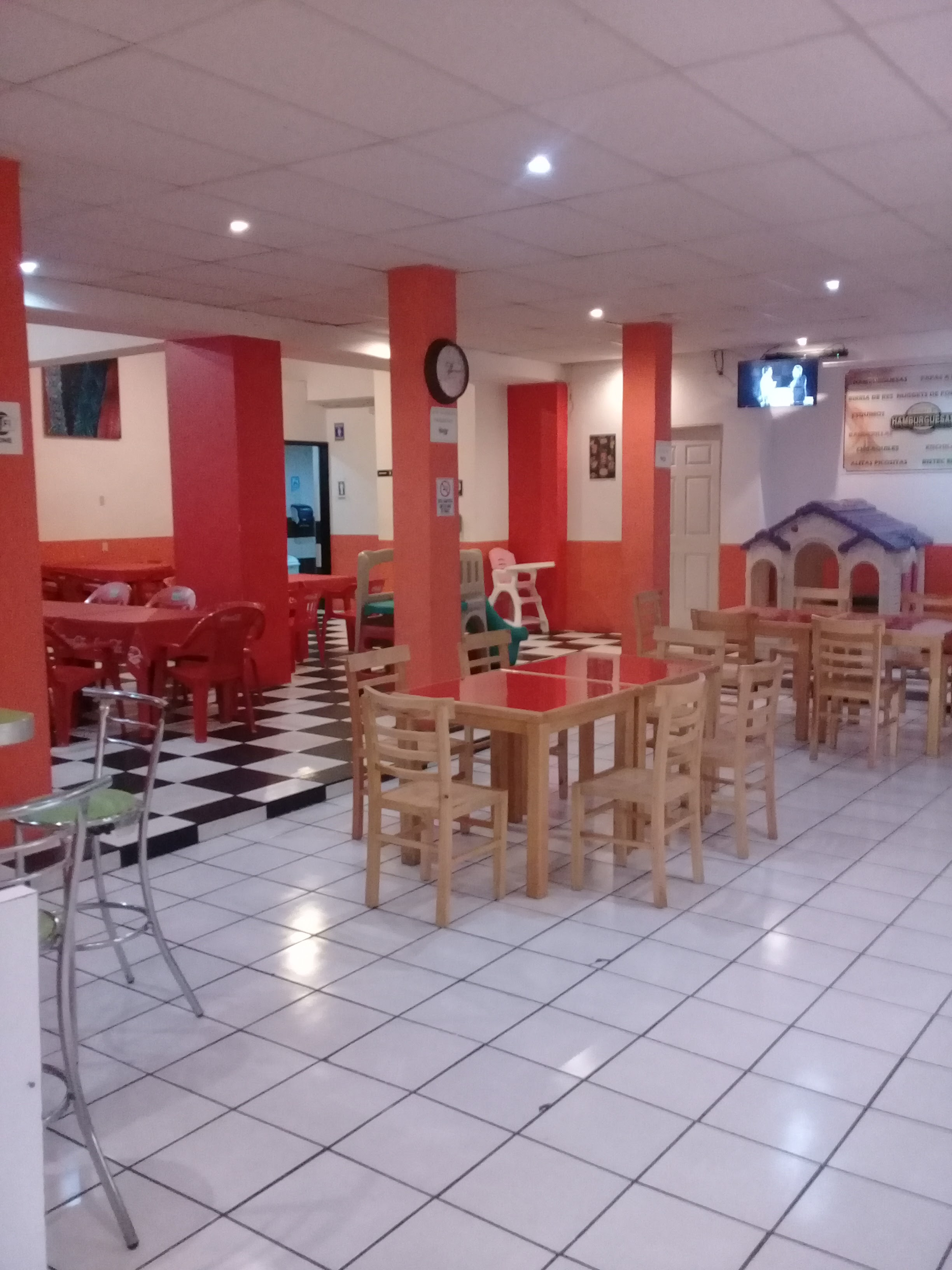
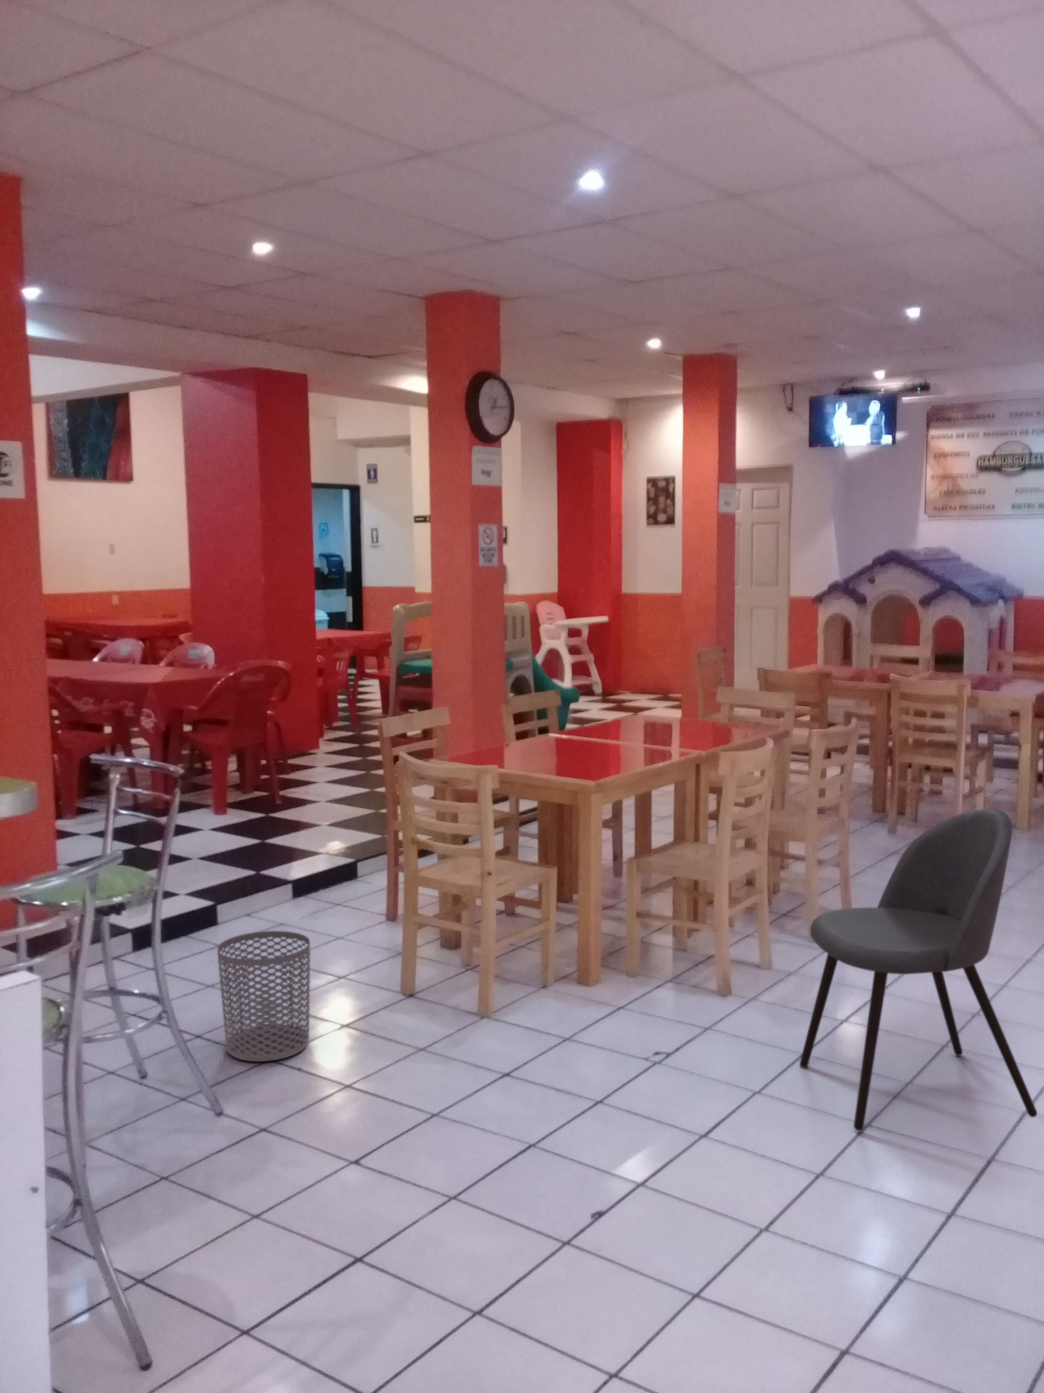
+ waste bin (266, 997)
+ dining chair (915, 954)
